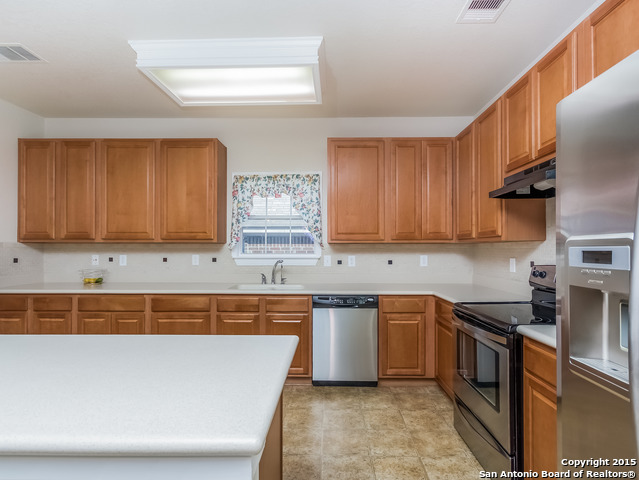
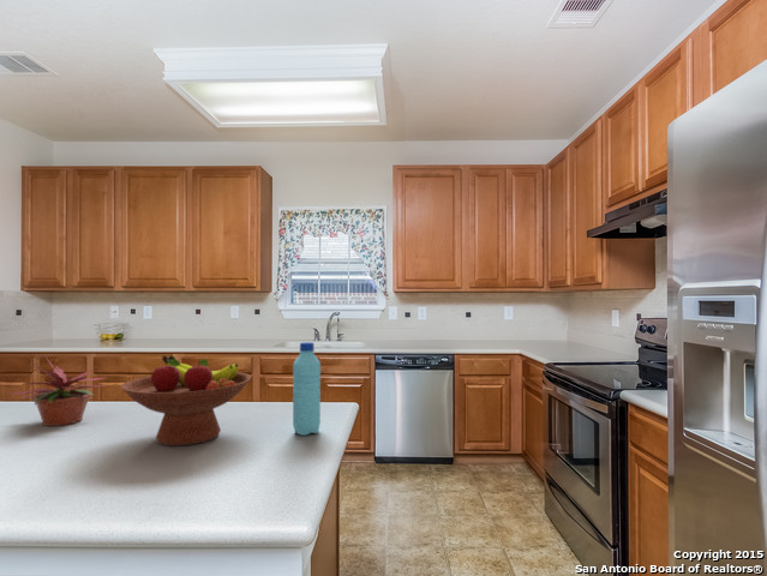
+ fruit bowl (188, 397)
+ water bottle (306, 386)
+ potted plant (61, 386)
